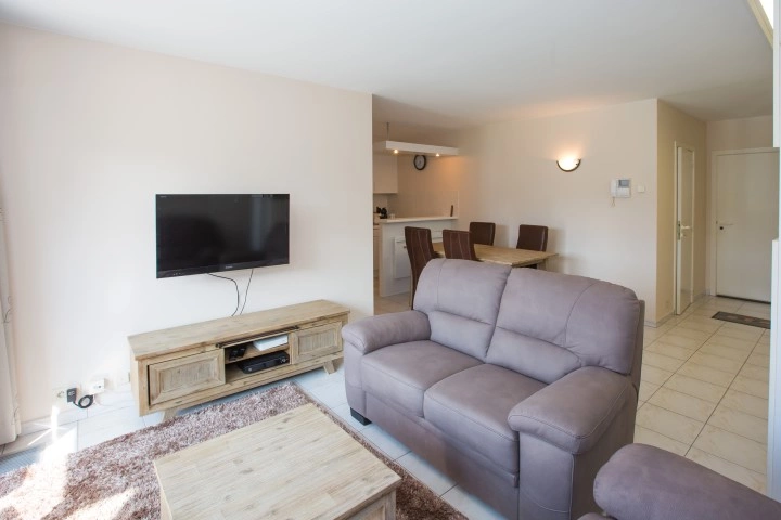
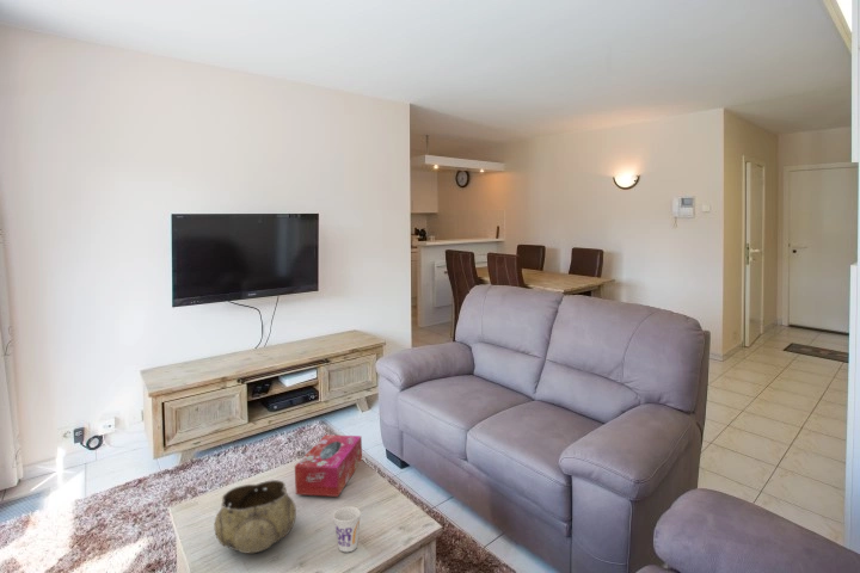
+ decorative bowl (256, 518)
+ cup (348, 529)
+ tissue box (331, 462)
